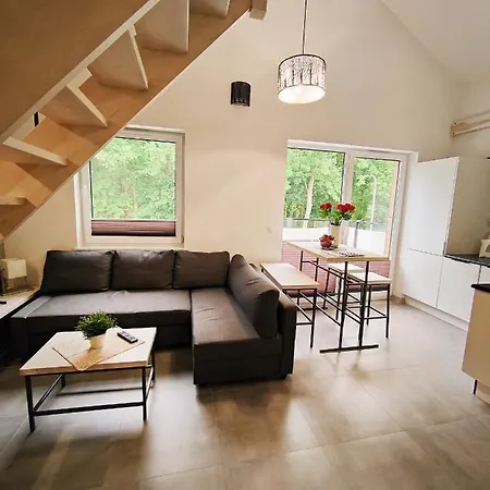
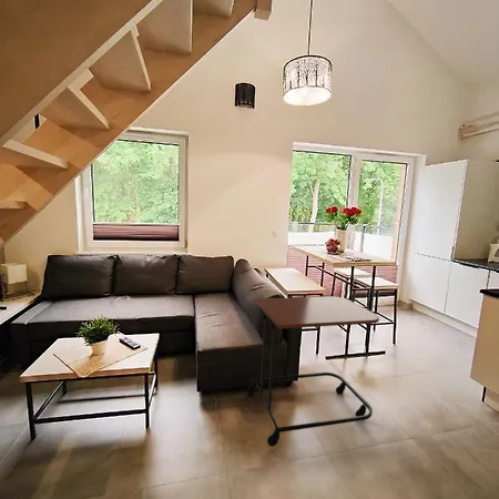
+ side table (315, 373)
